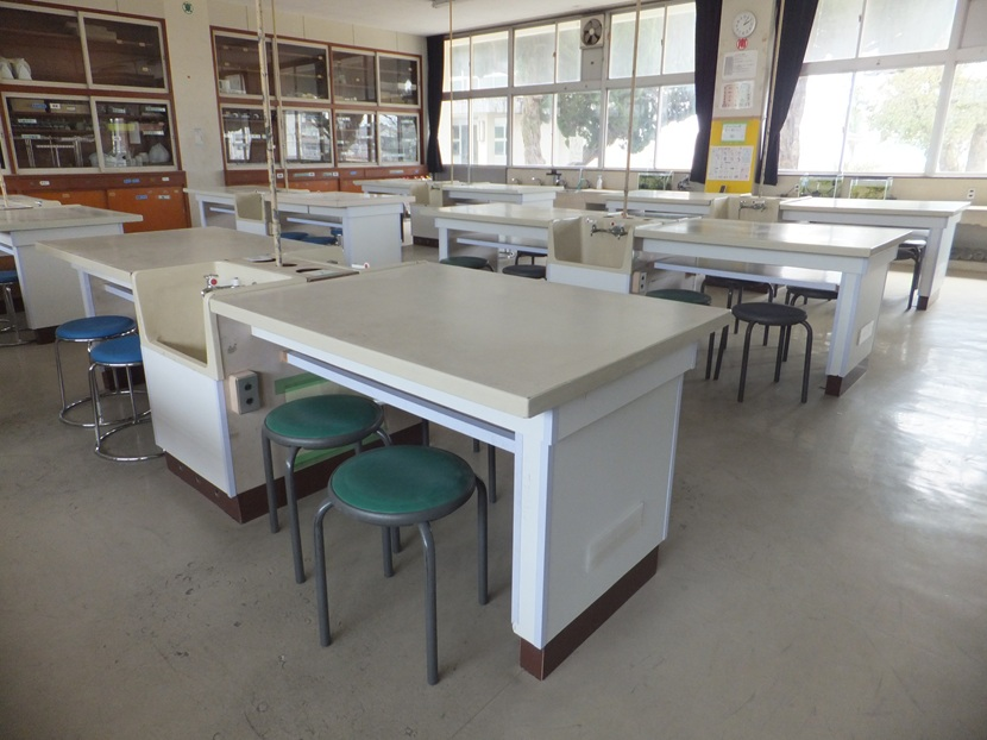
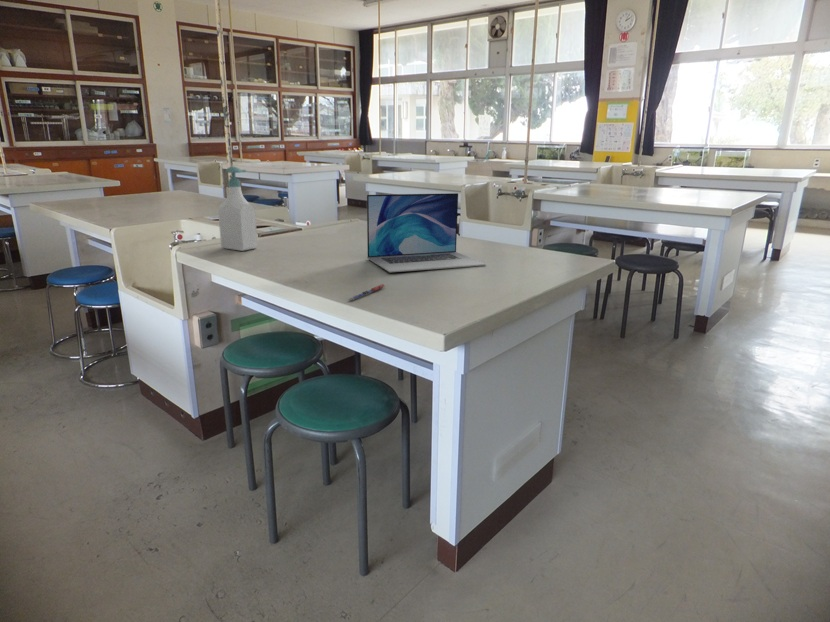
+ pen (367, 291)
+ soap bottle (238, 207)
+ laptop (426, 229)
